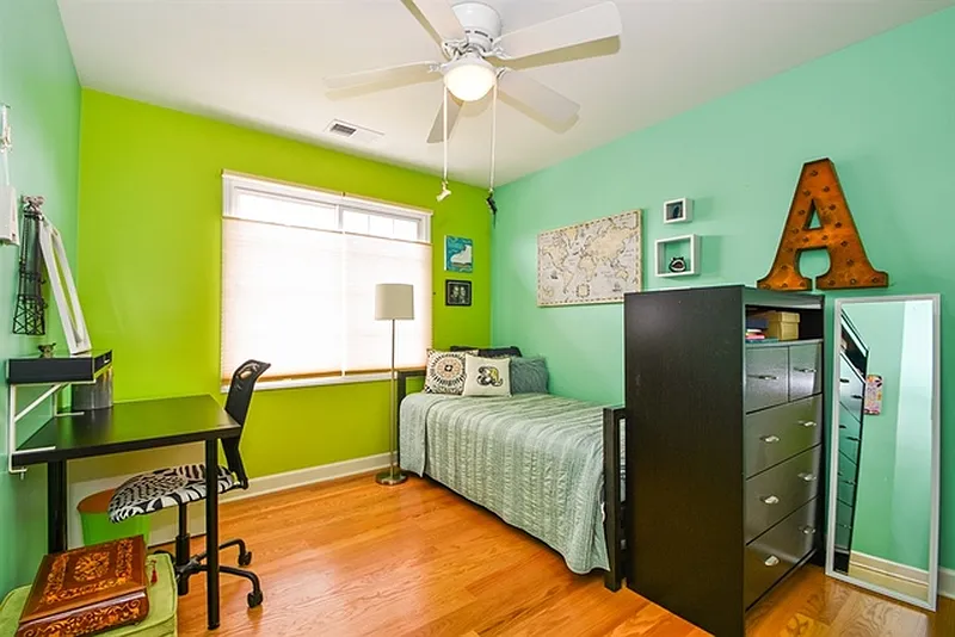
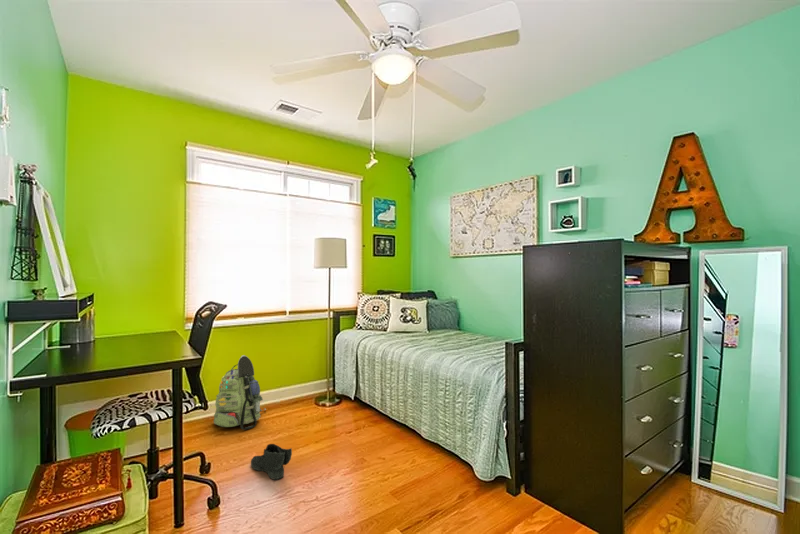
+ backpack (242, 387)
+ sneaker (271, 456)
